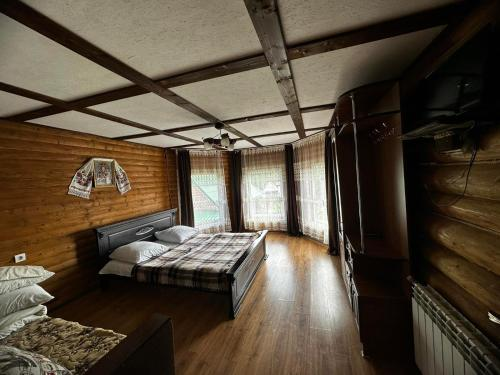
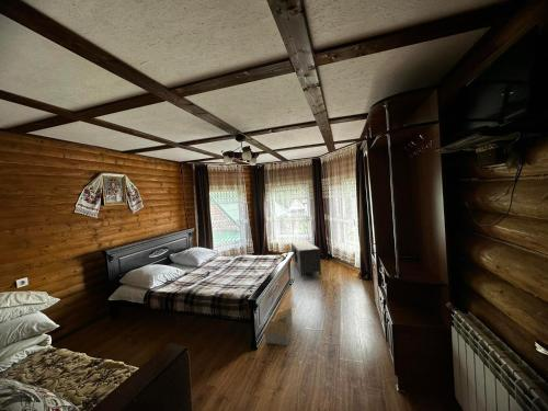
+ bench (304, 255)
+ architectural model (281, 323)
